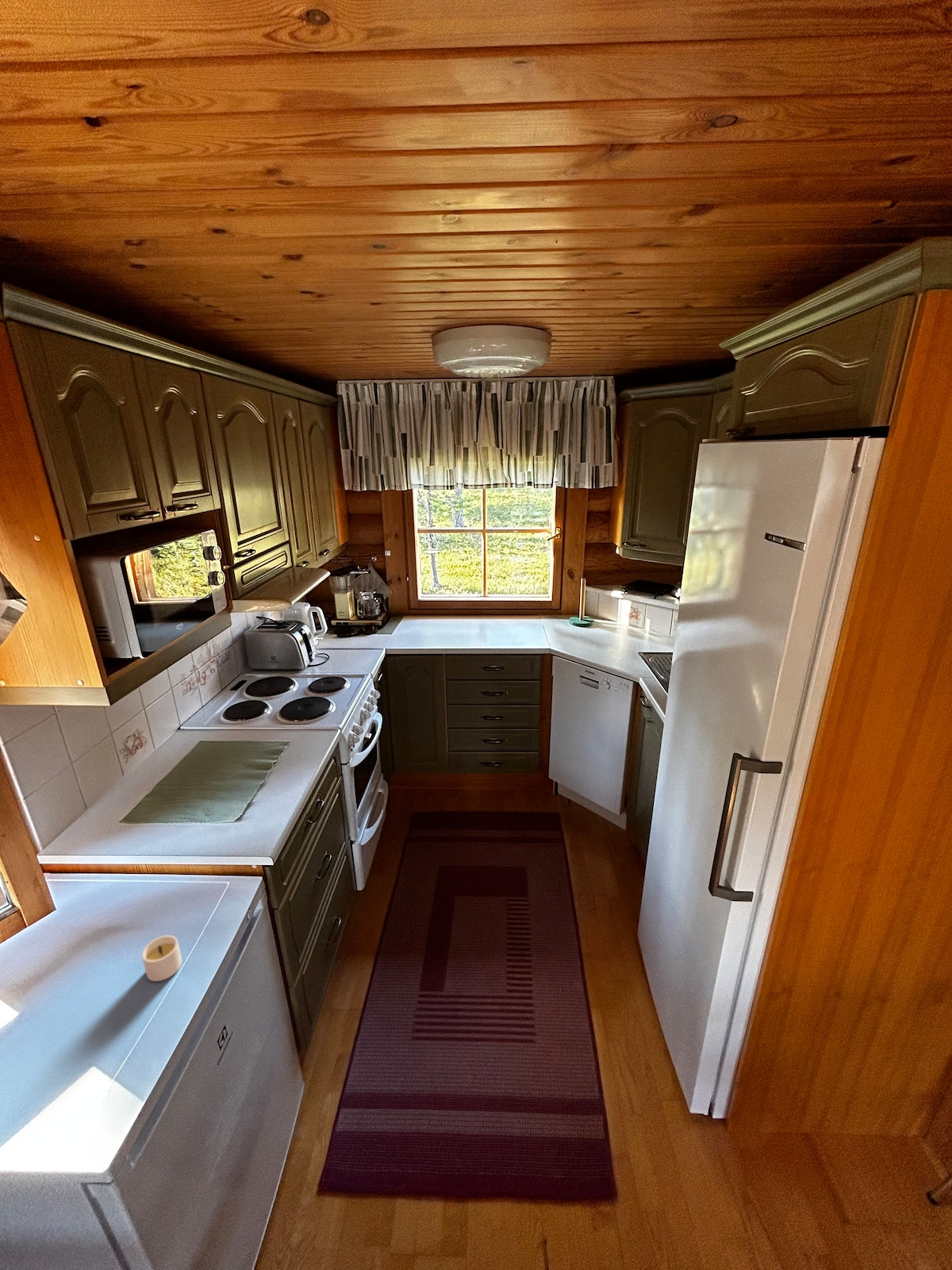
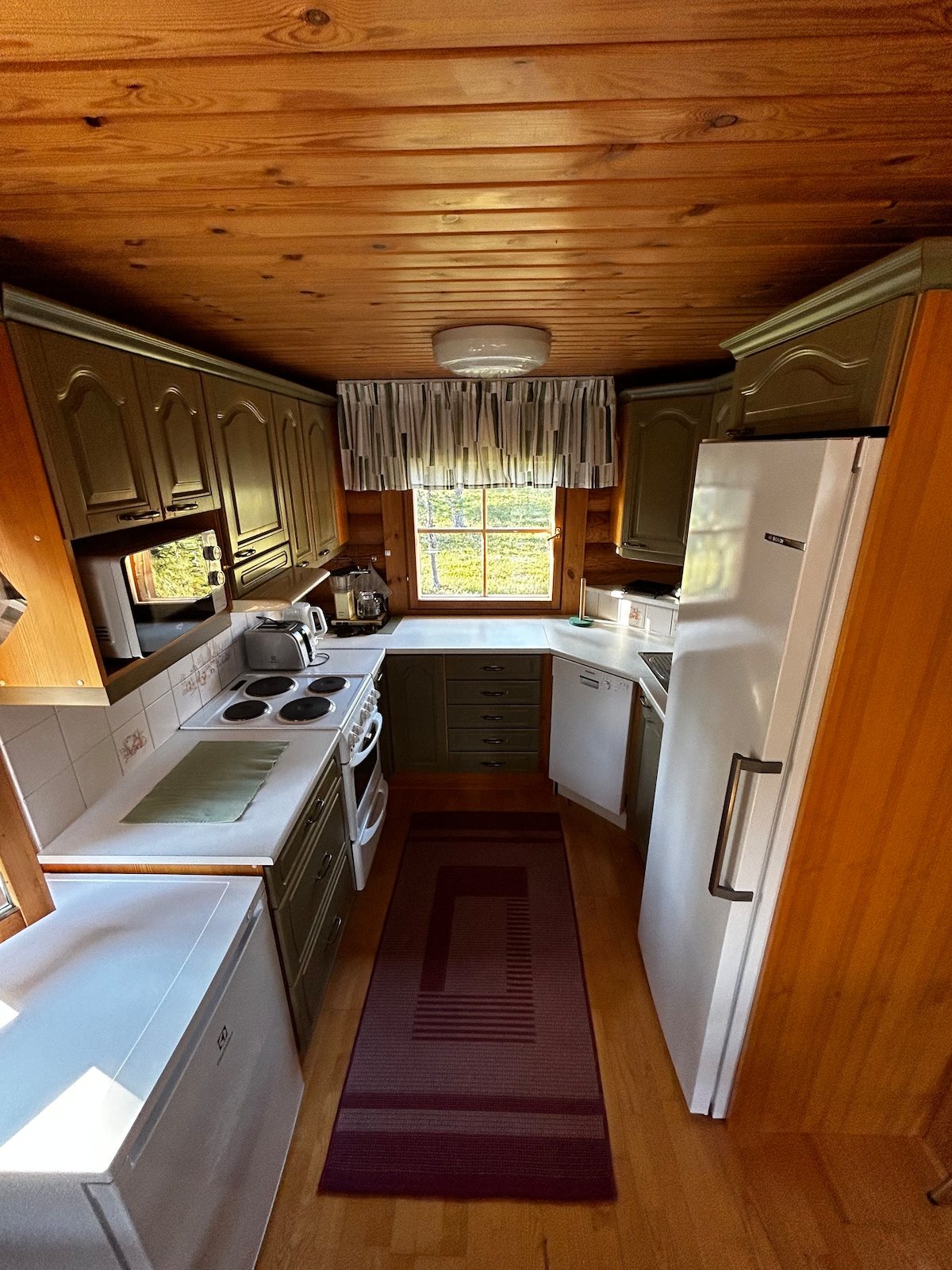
- candle (161, 951)
